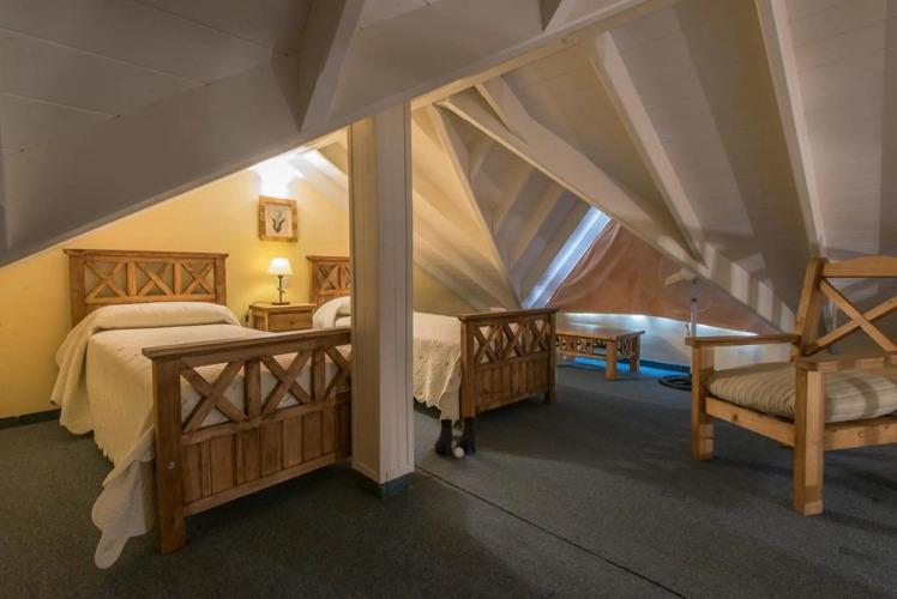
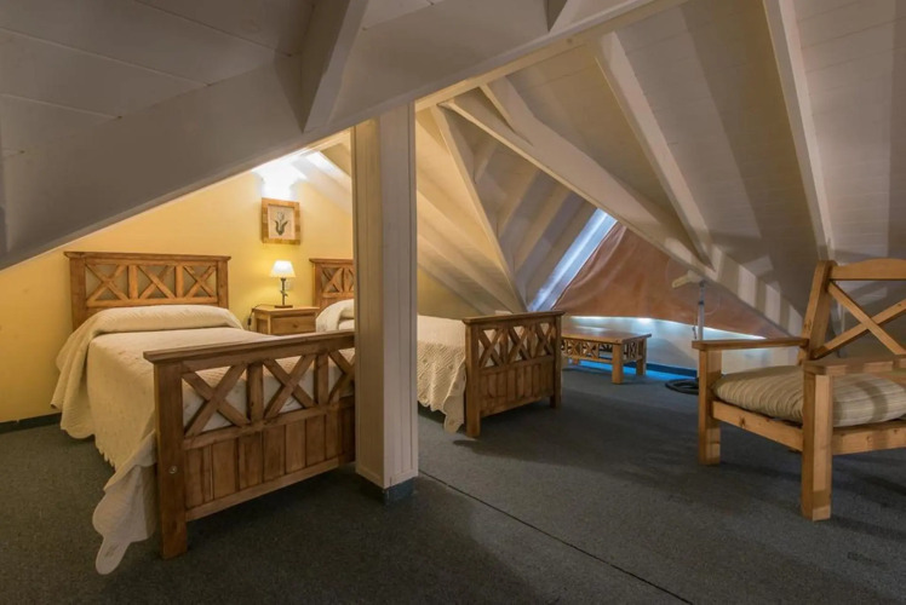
- boots (451, 432)
